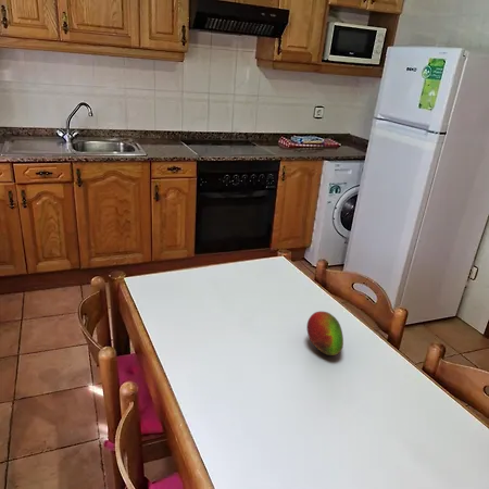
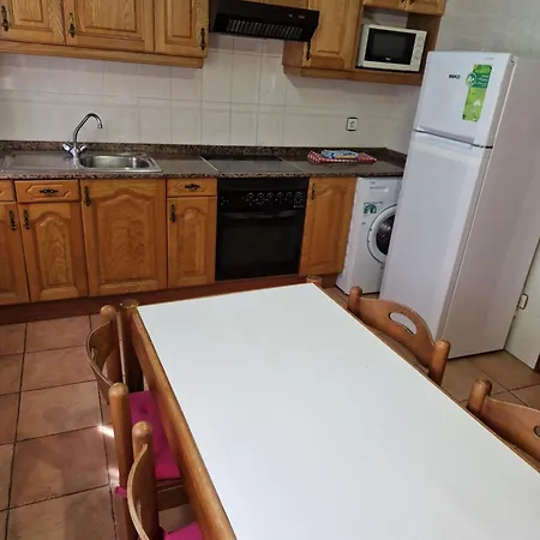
- fruit (326, 333)
